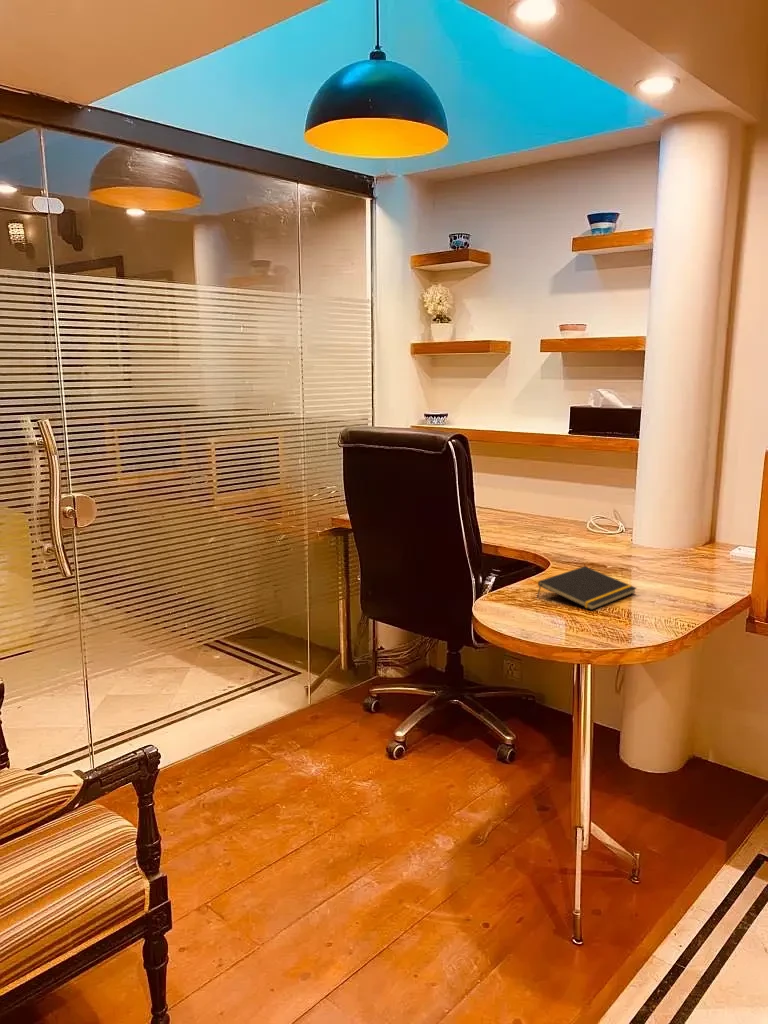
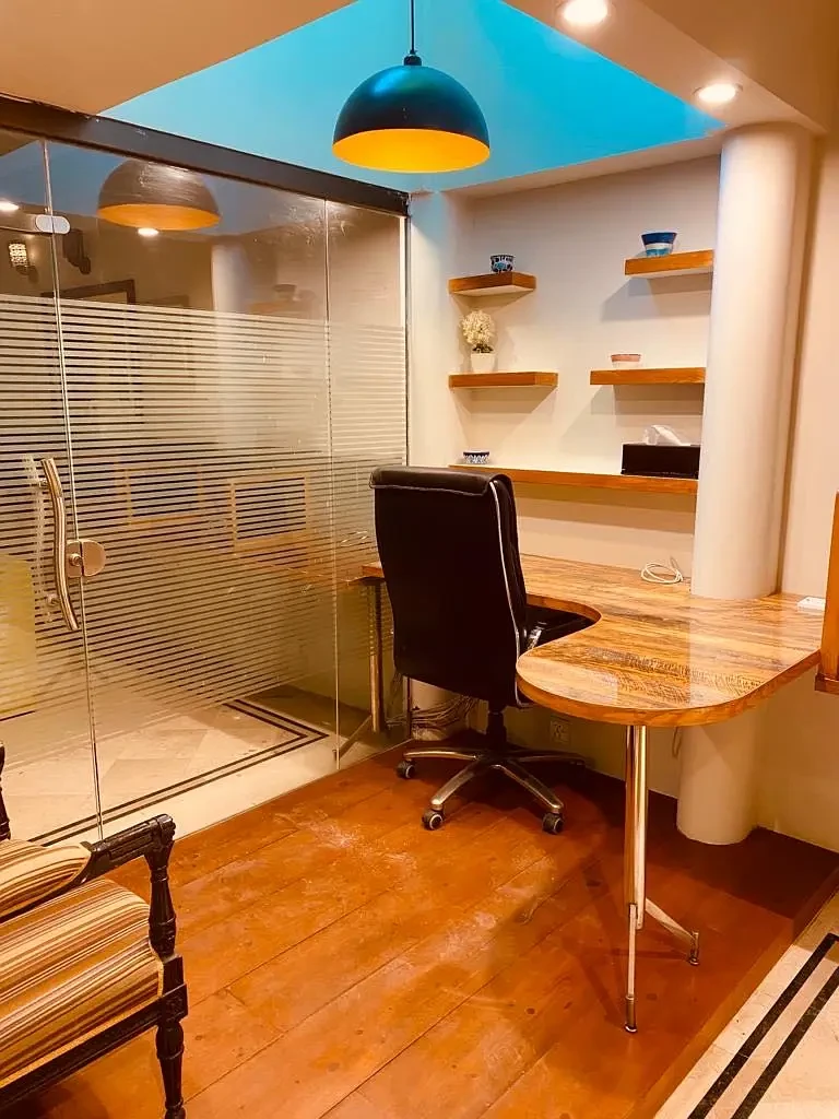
- notepad (587, 586)
